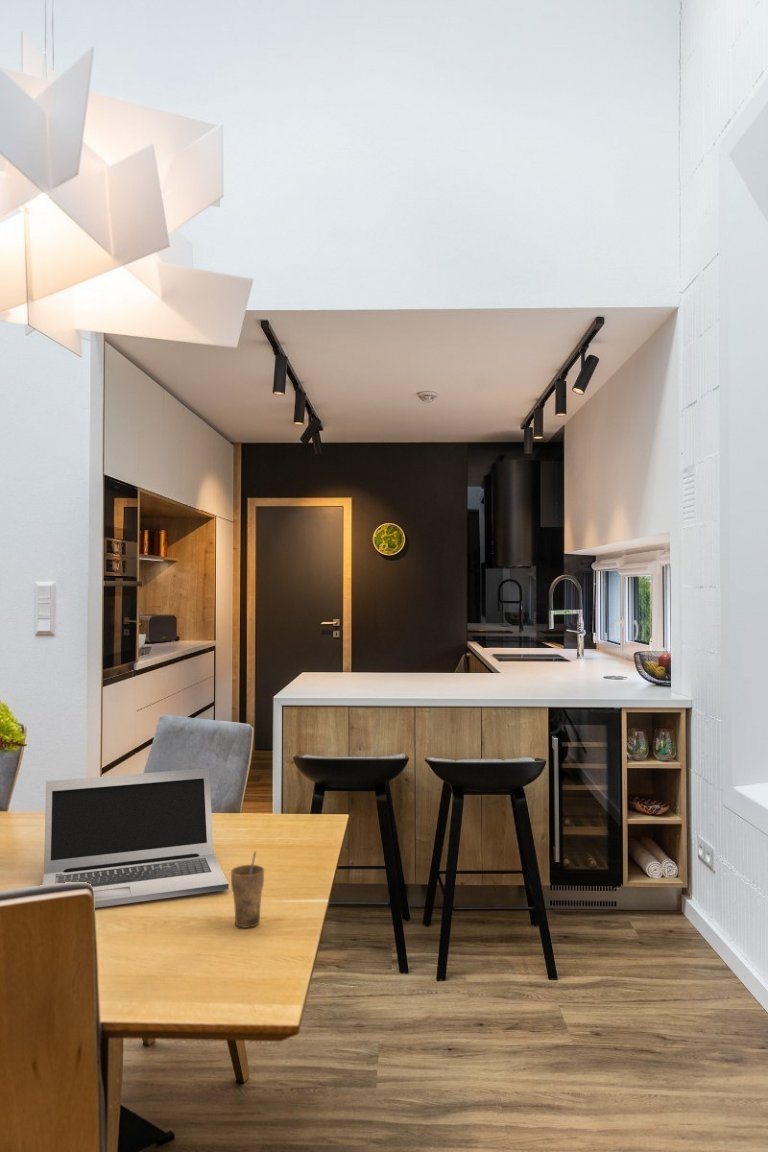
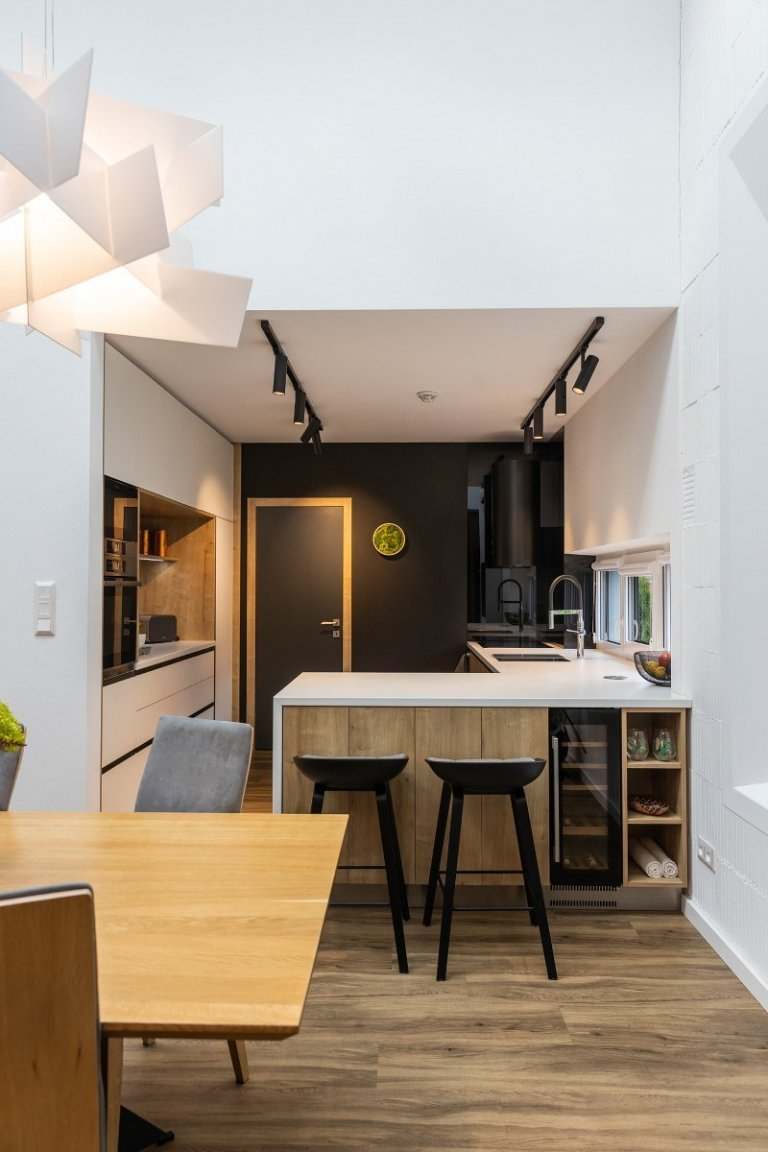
- cup (247, 889)
- laptop (133, 834)
